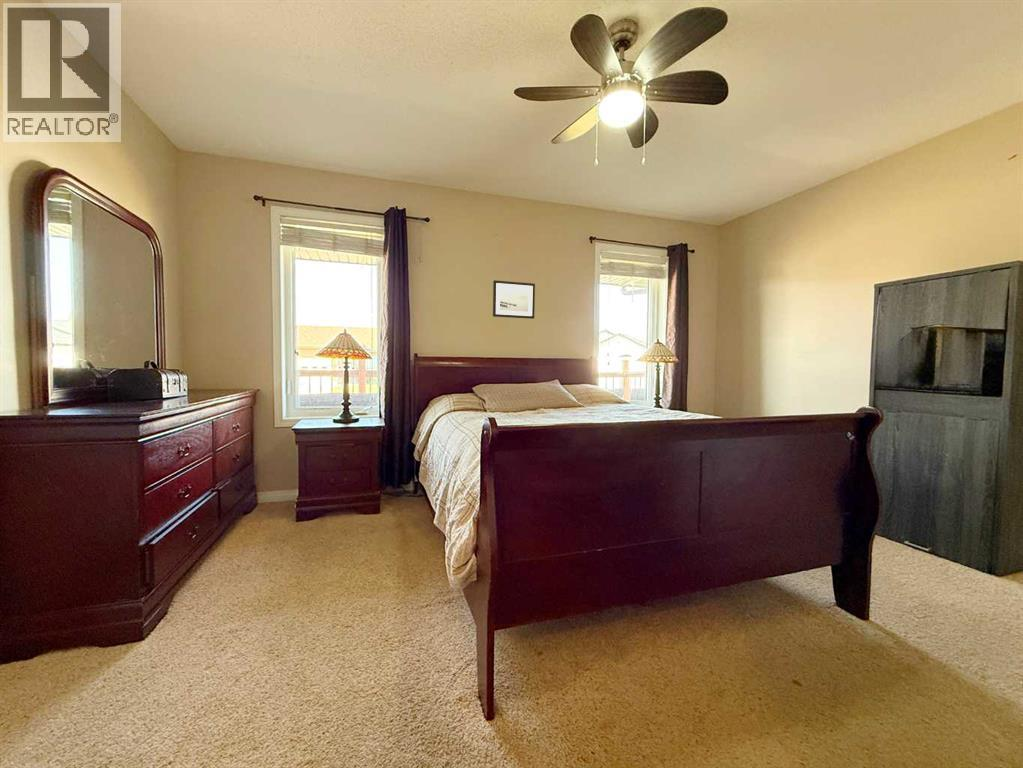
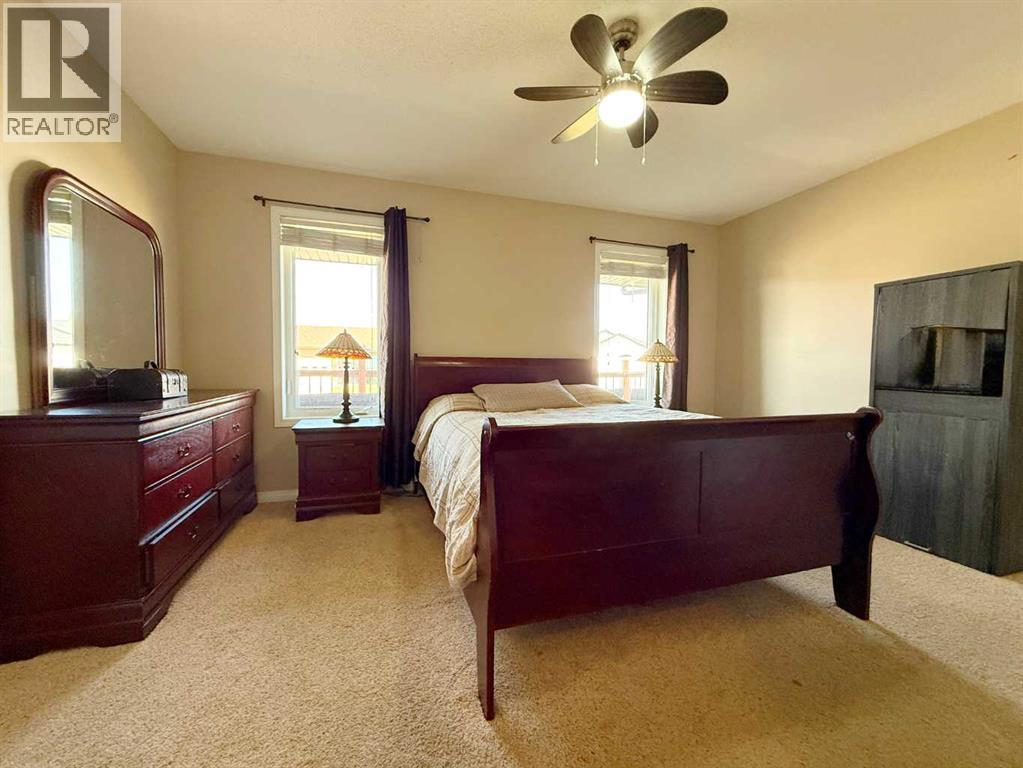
- wall art (514, 299)
